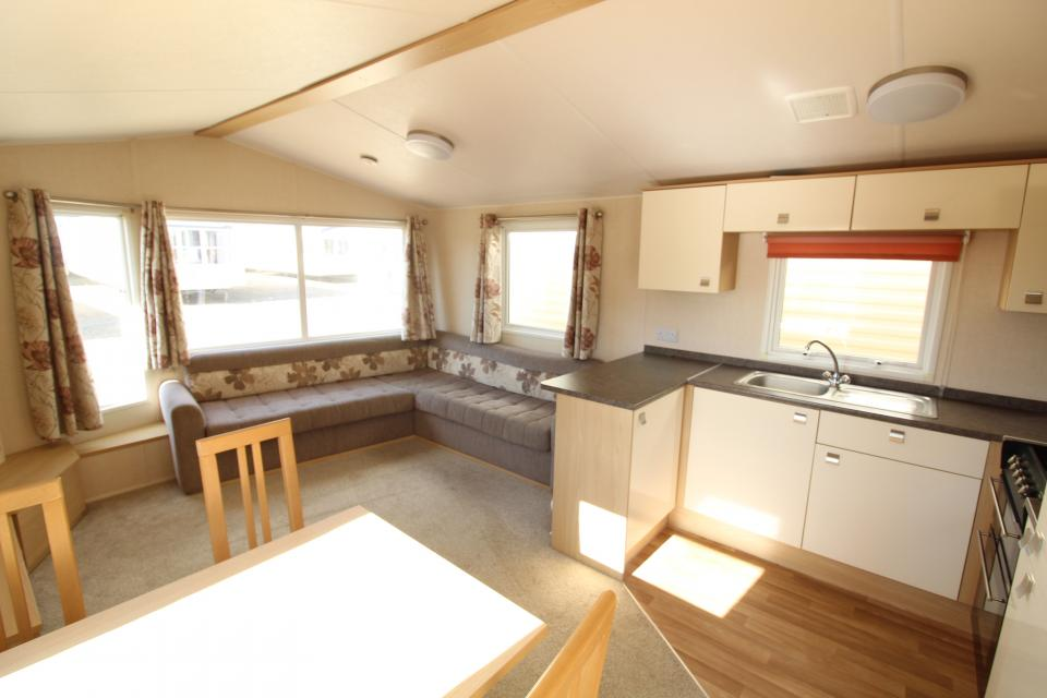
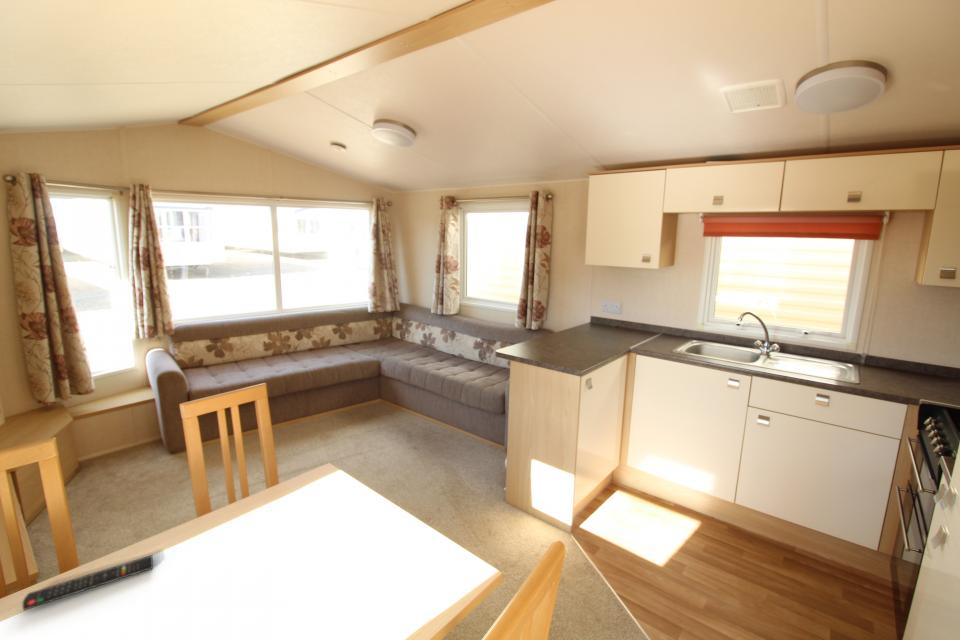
+ remote control (92, 581)
